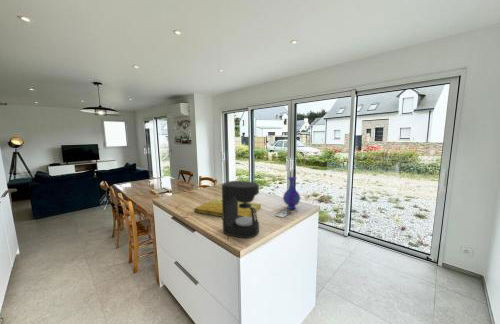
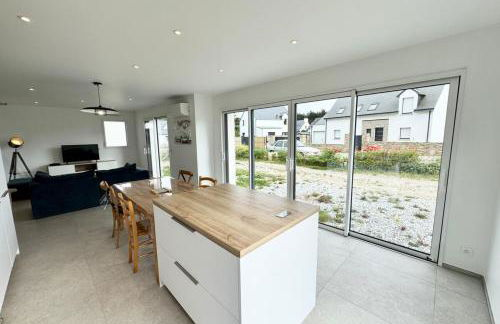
- coffee maker (241, 207)
- cutting board (221, 207)
- vase (291, 192)
